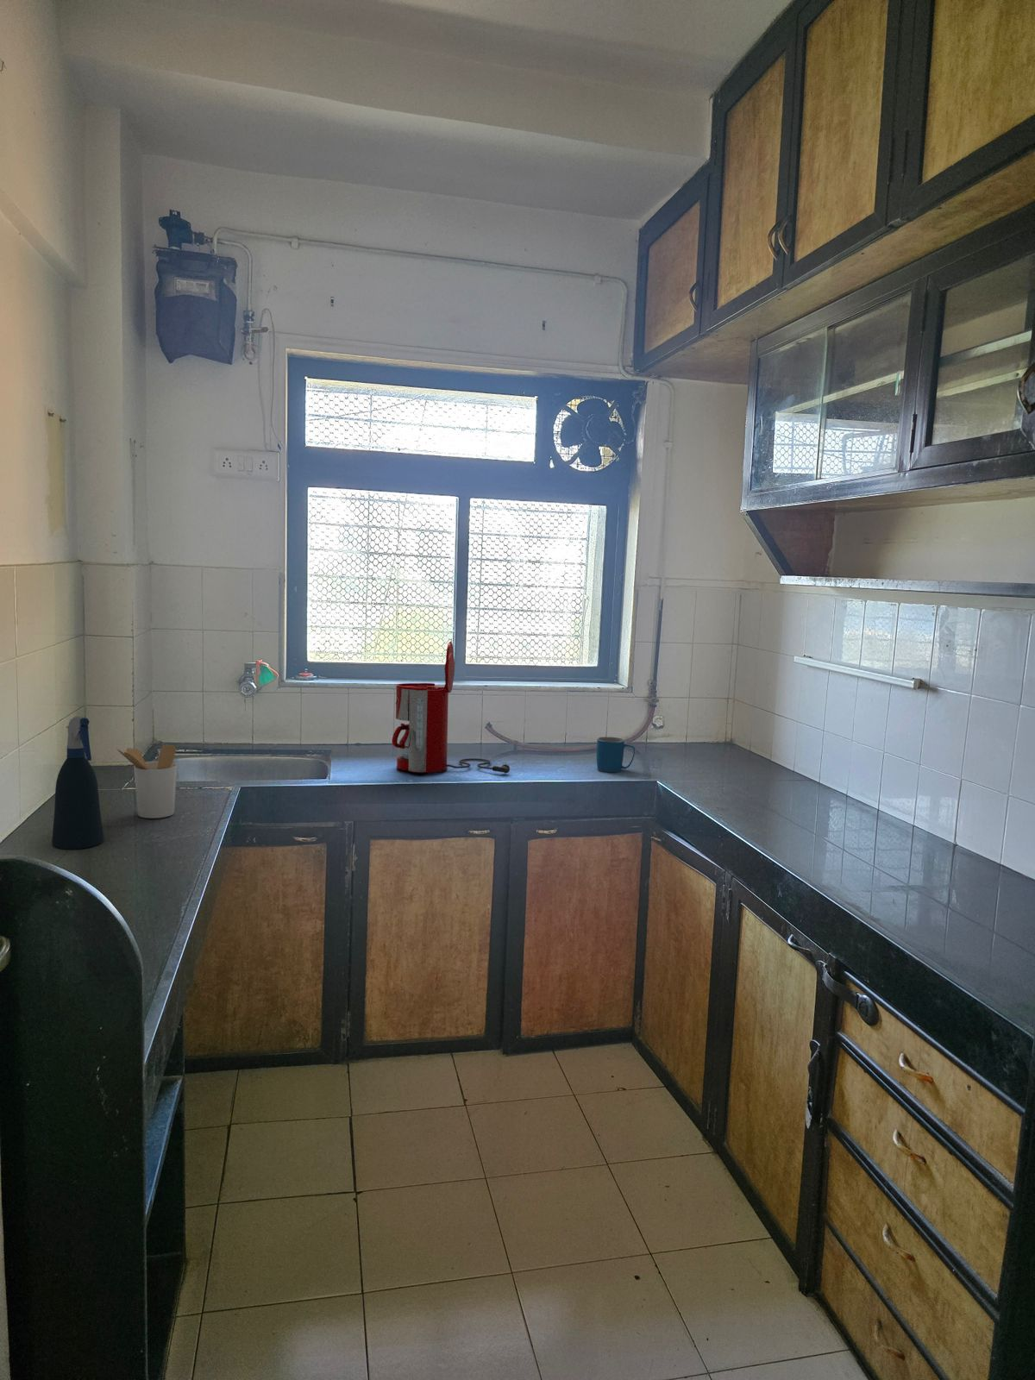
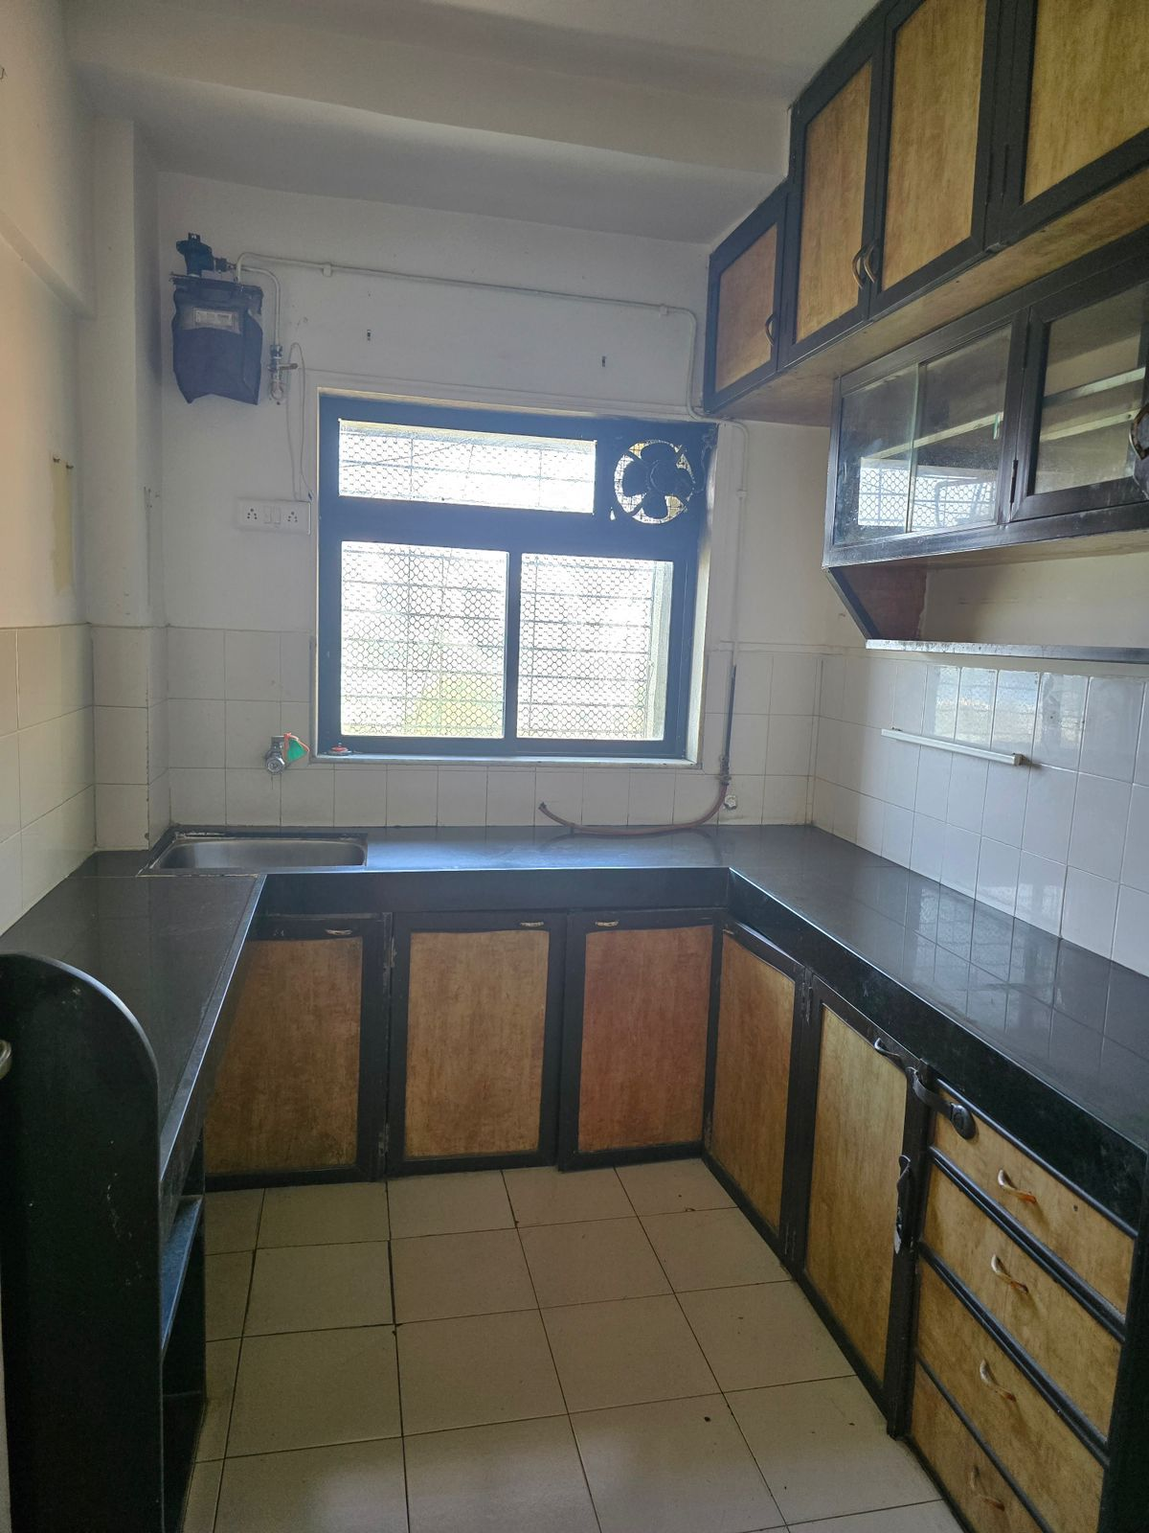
- spray bottle (79, 779)
- utensil holder (146, 779)
- coffee maker (448, 703)
- mug (615, 755)
